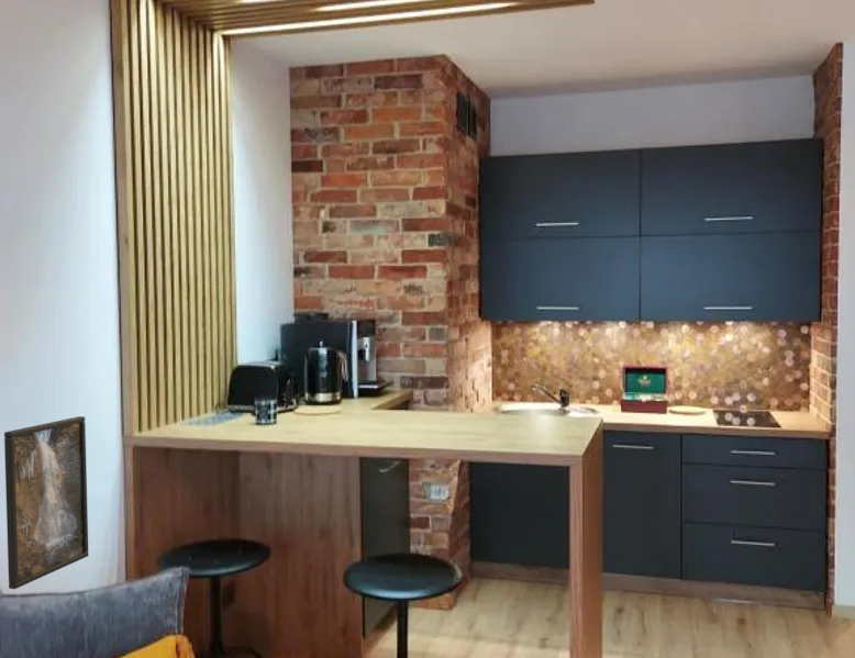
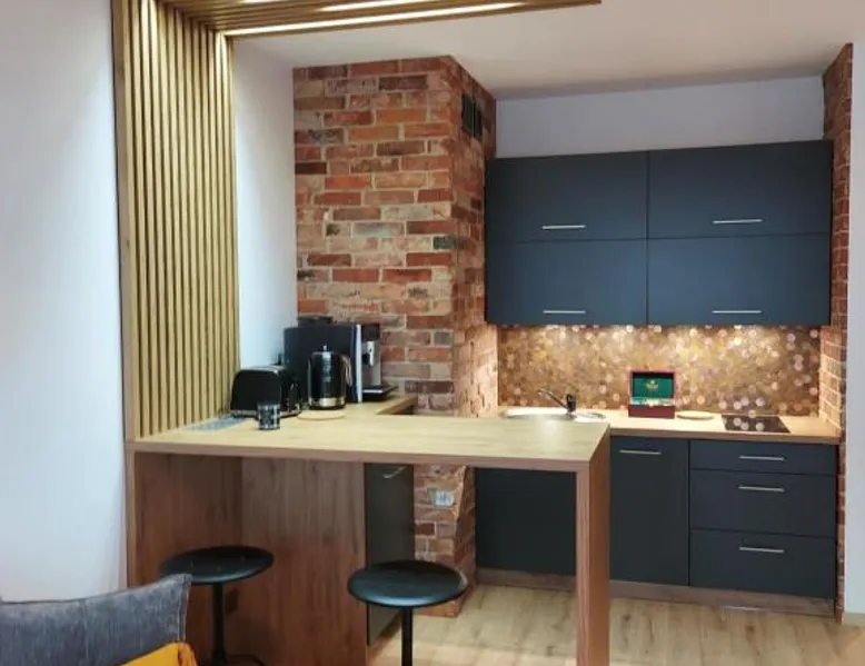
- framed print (48, 498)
